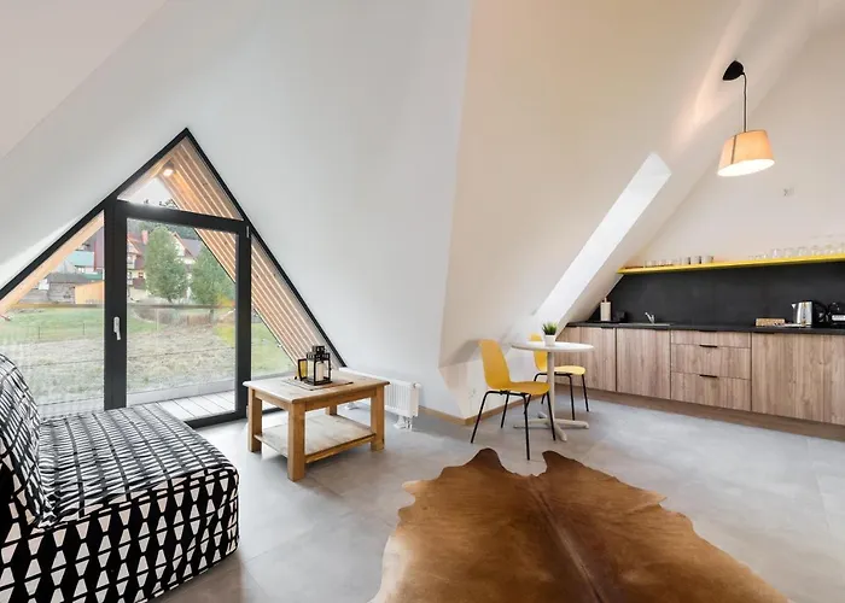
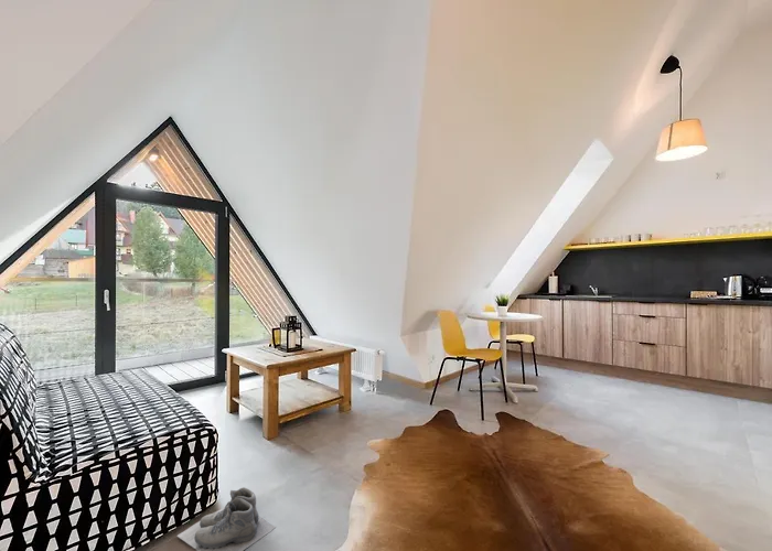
+ boots (227, 512)
